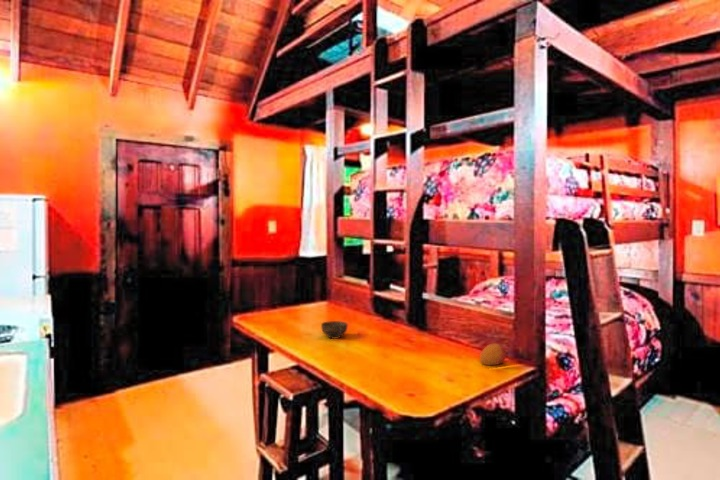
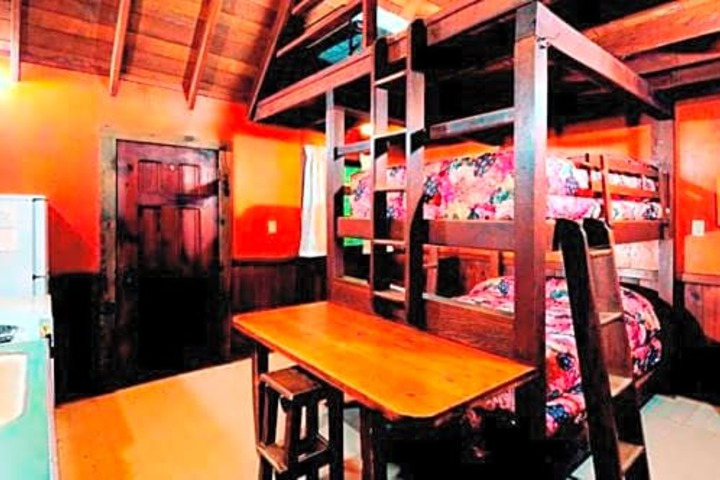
- cup (335, 330)
- fruit (493, 354)
